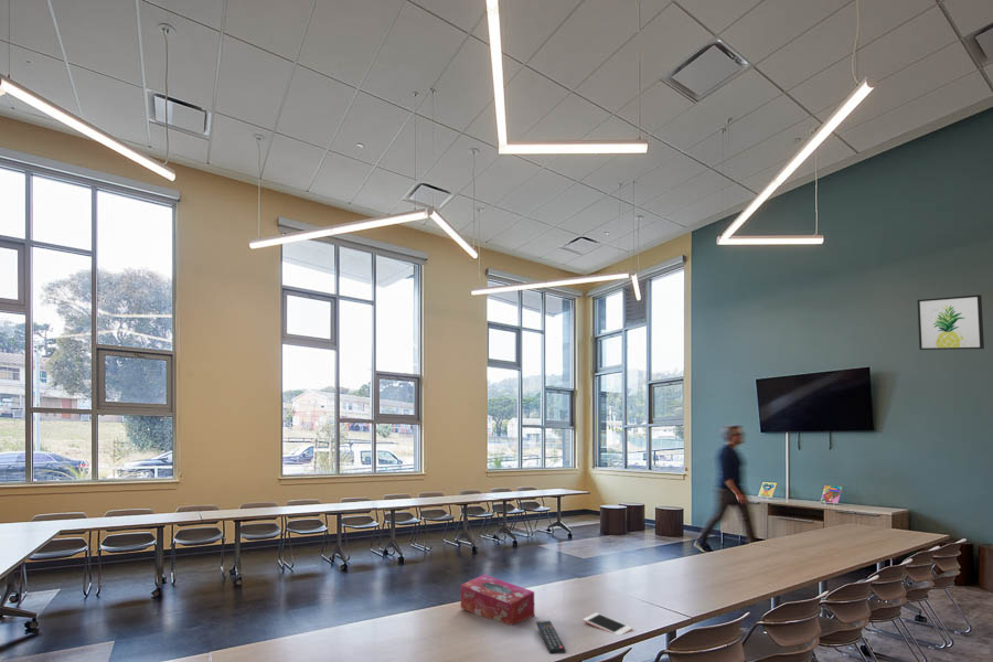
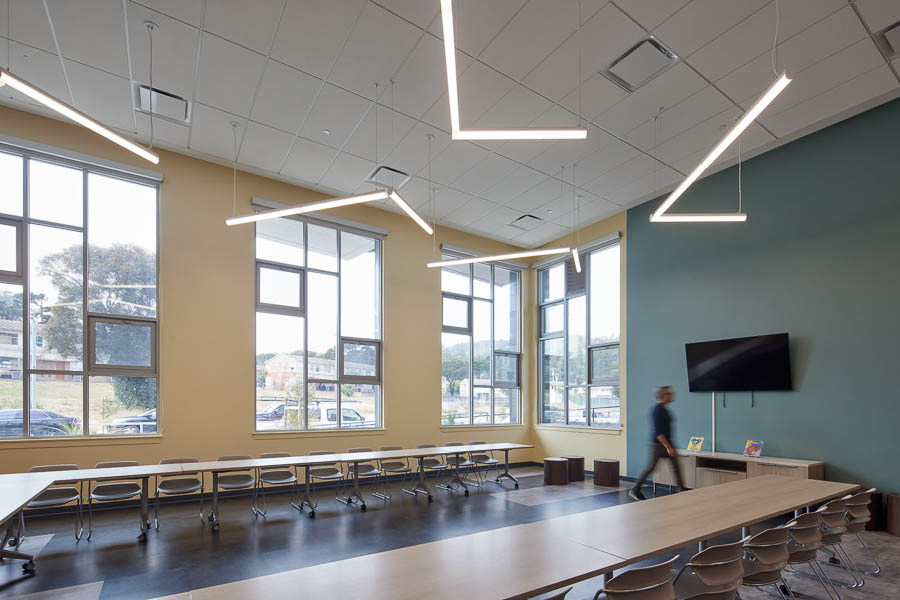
- cell phone (607, 624)
- remote control (549, 637)
- tissue box (496, 599)
- wall art (949, 323)
